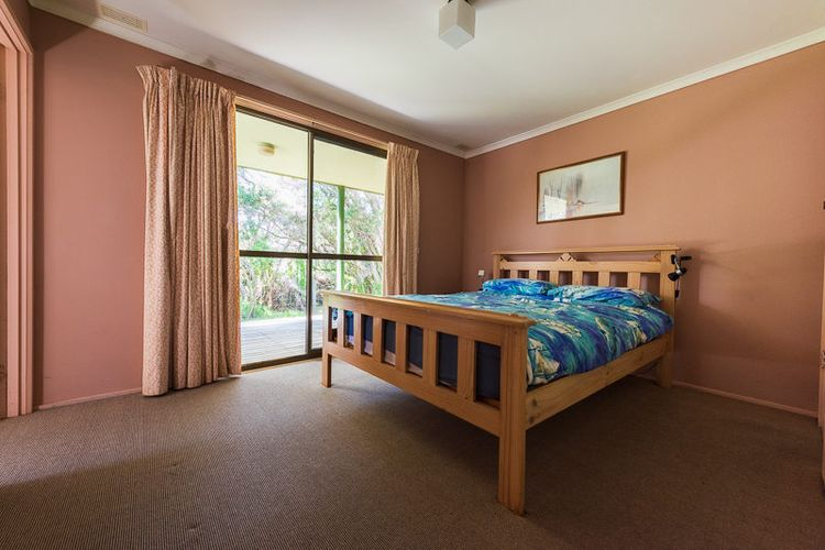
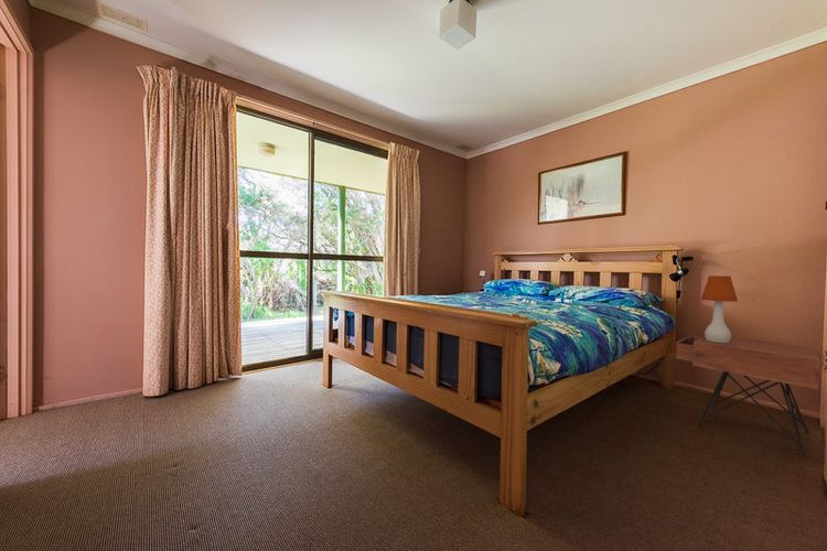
+ table lamp (718, 307)
+ nightstand (741, 387)
